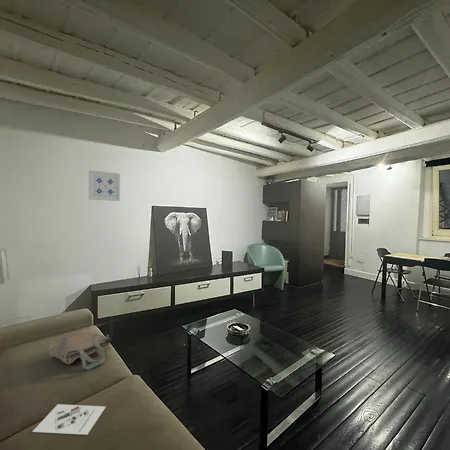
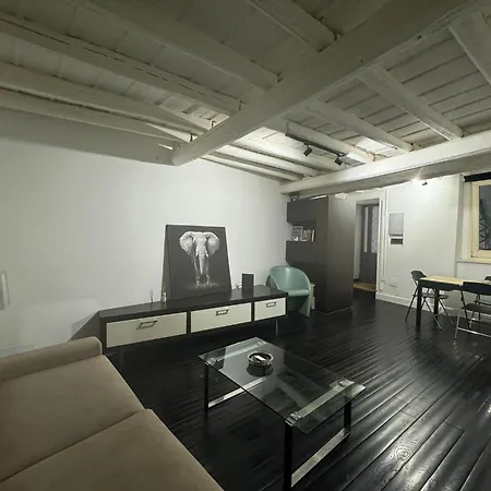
- tote bag (86, 347)
- wall art (104, 186)
- architectural model (71, 416)
